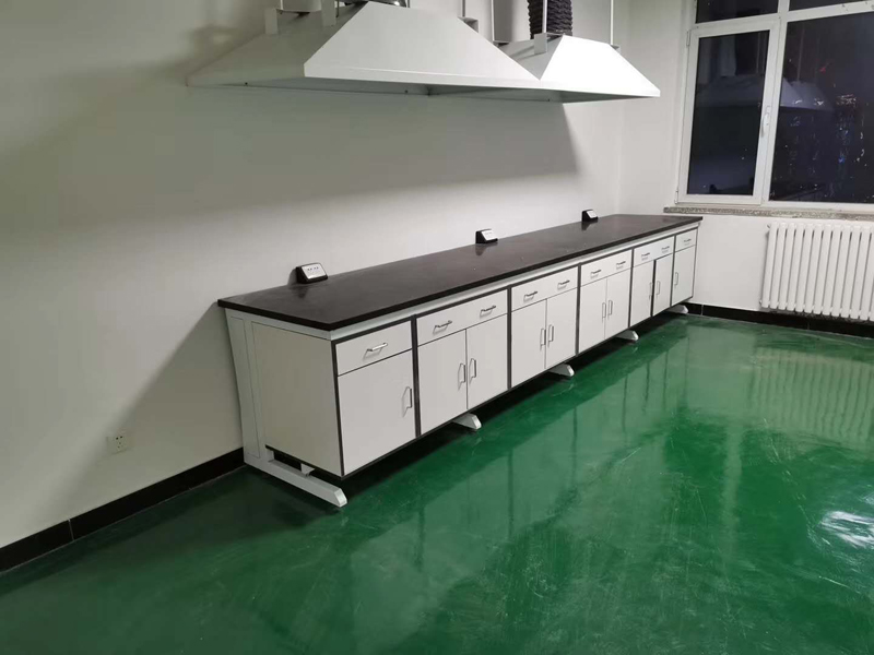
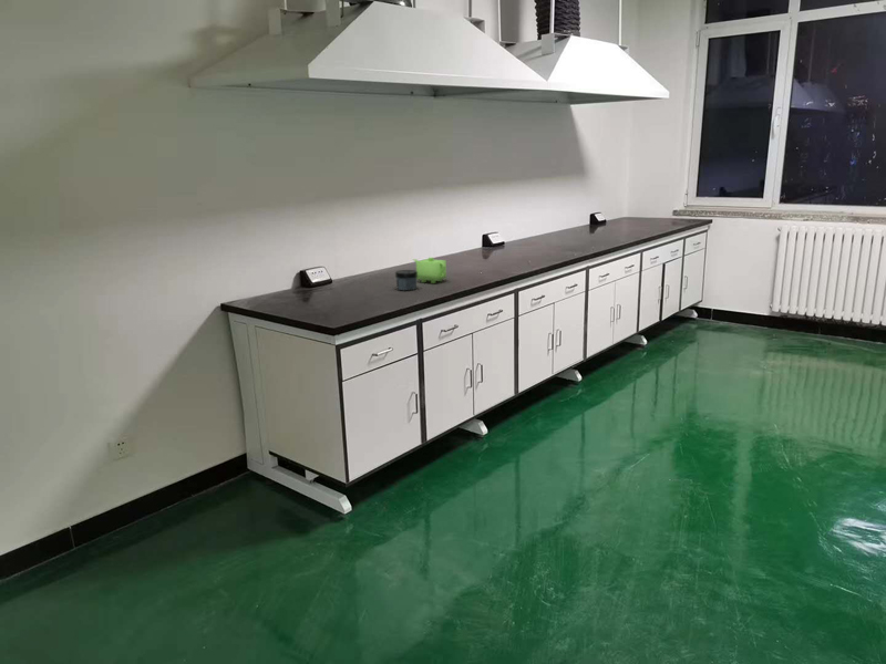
+ jar (406, 280)
+ teapot (429, 269)
